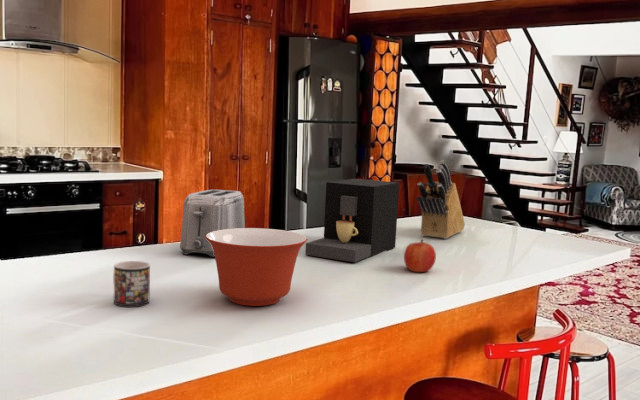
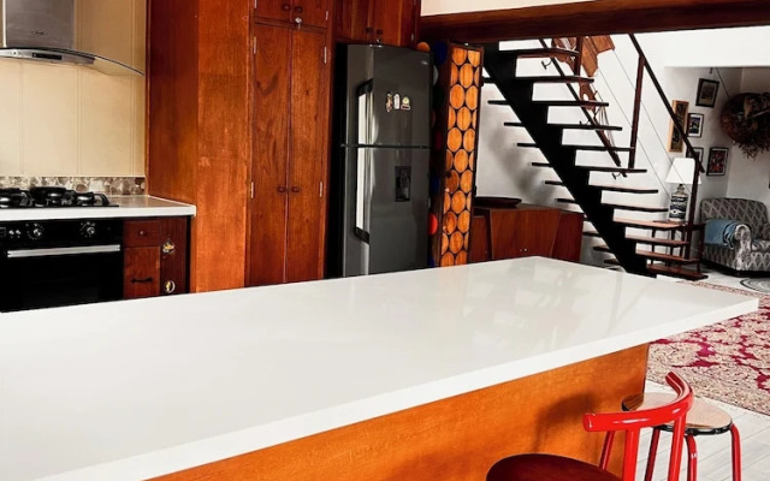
- coffee maker (354, 217)
- mixing bowl (255, 267)
- toaster (216, 221)
- mug (127, 281)
- knife block (442, 197)
- fruit (419, 255)
